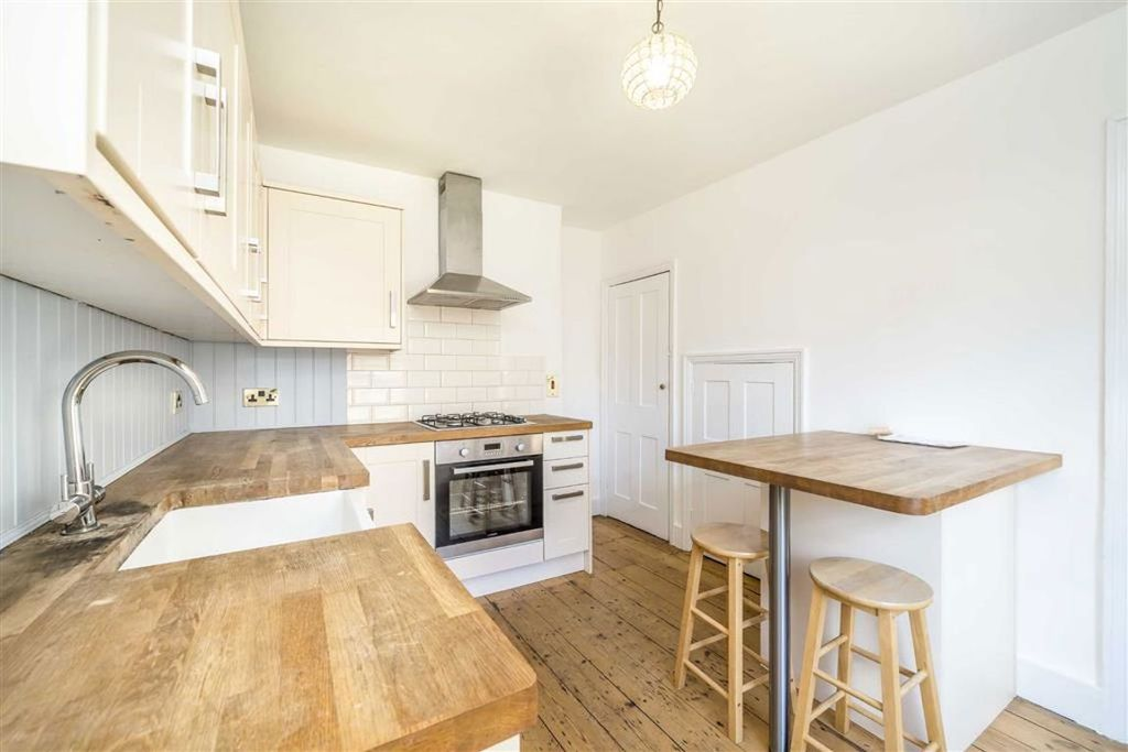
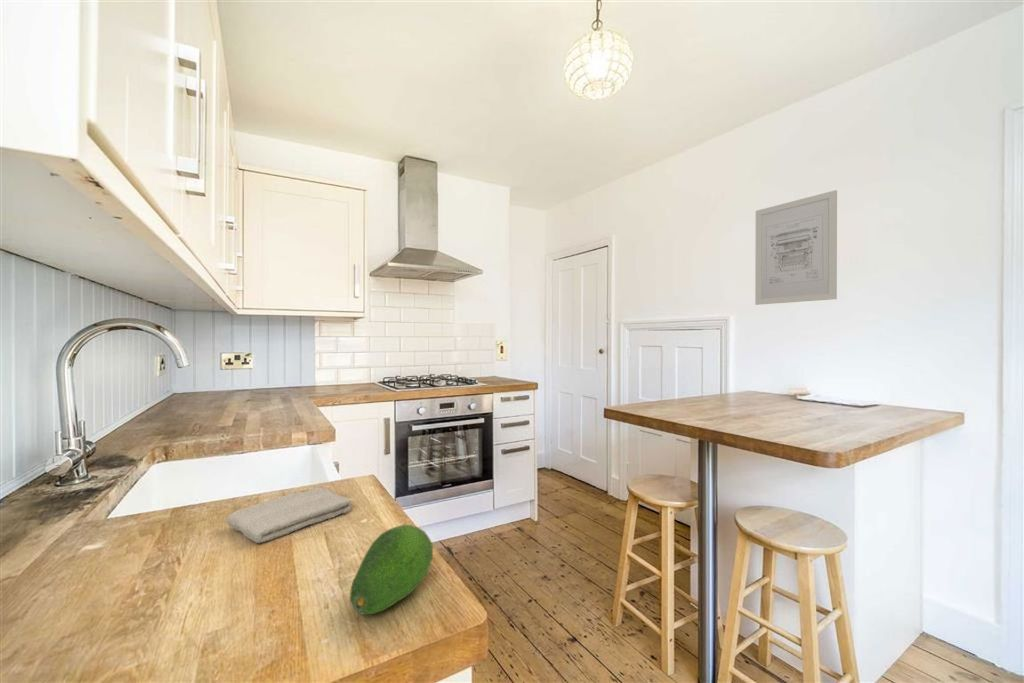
+ wall art (793, 251)
+ washcloth (293, 511)
+ fruit (392, 564)
